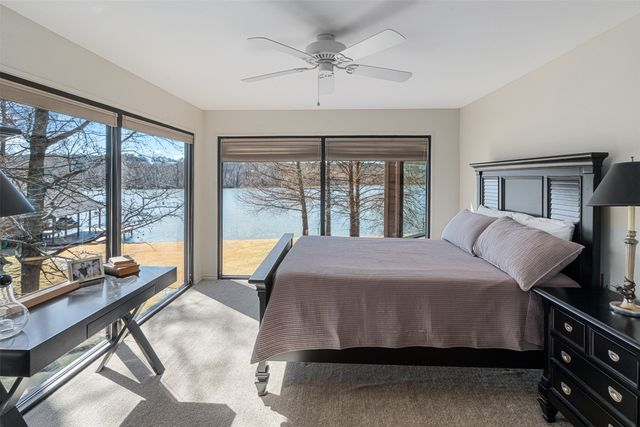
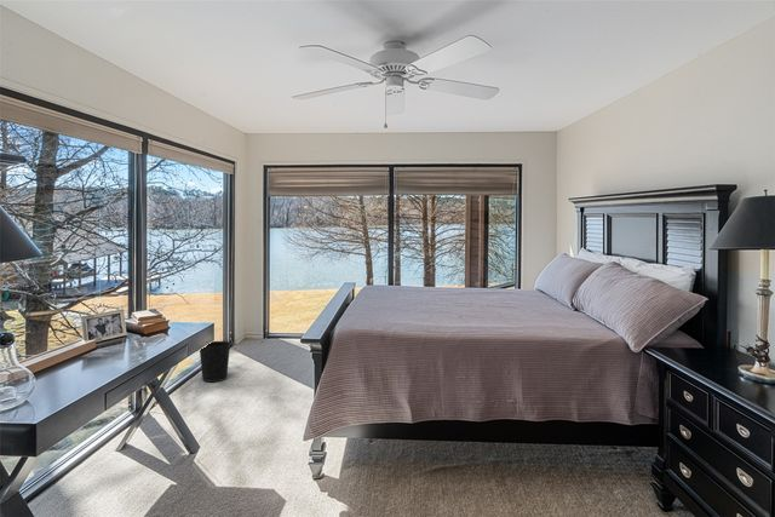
+ wastebasket (214, 361)
